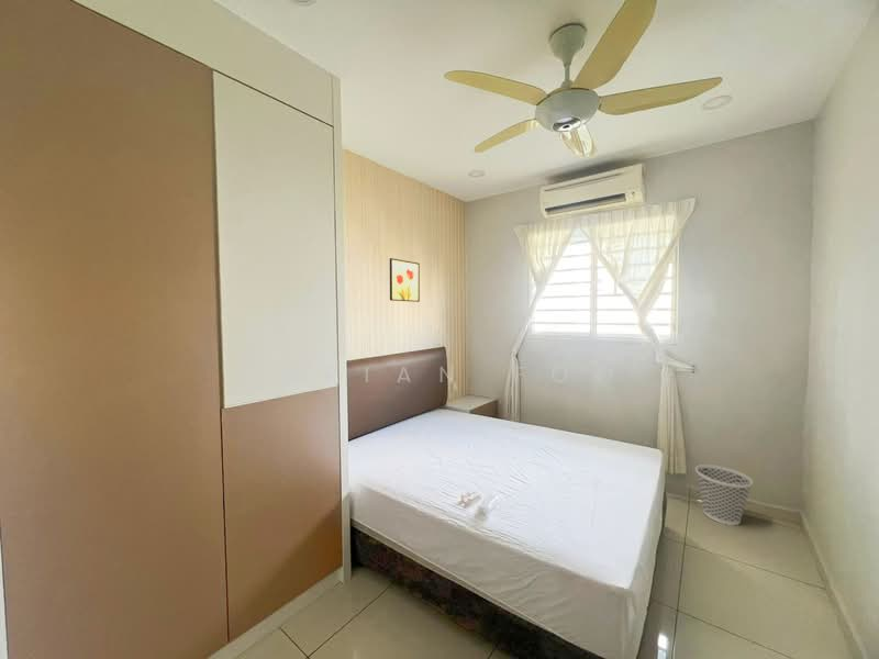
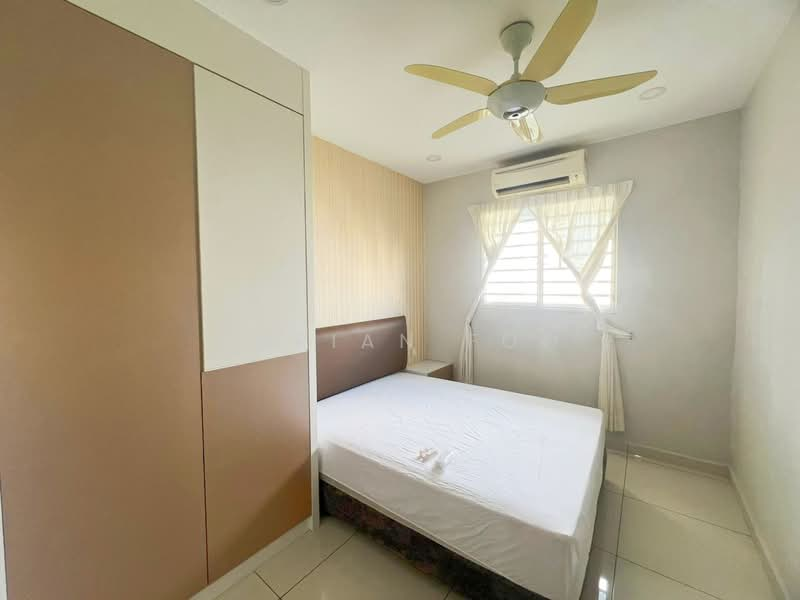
- wastebasket (722, 495)
- wall art (404, 280)
